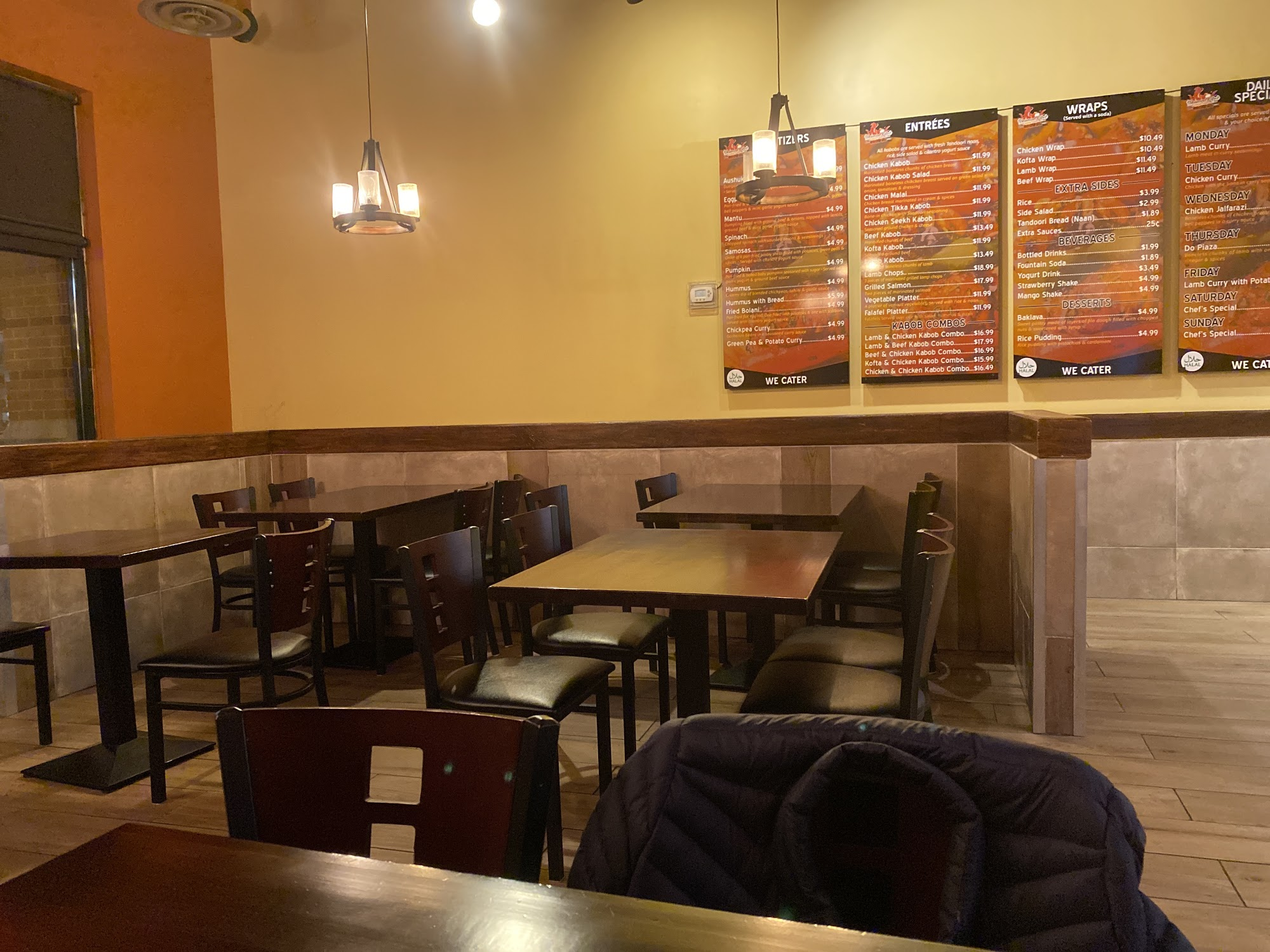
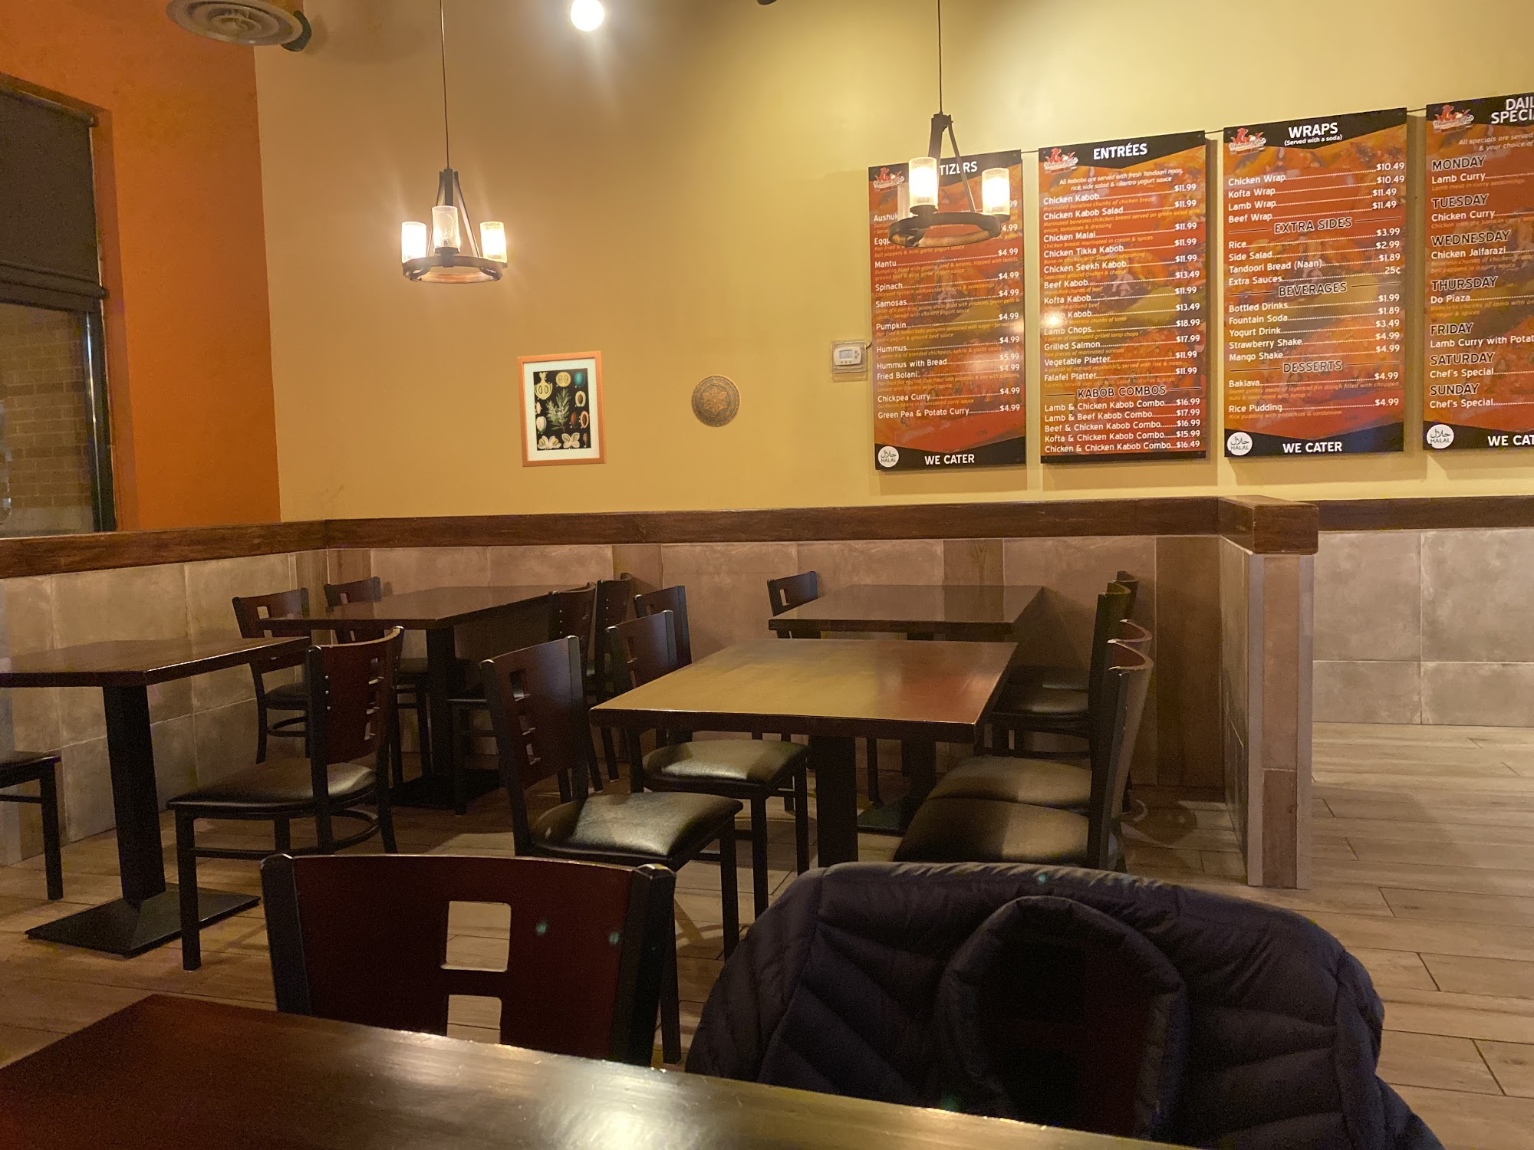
+ wall art (562, 410)
+ decorative plate (715, 400)
